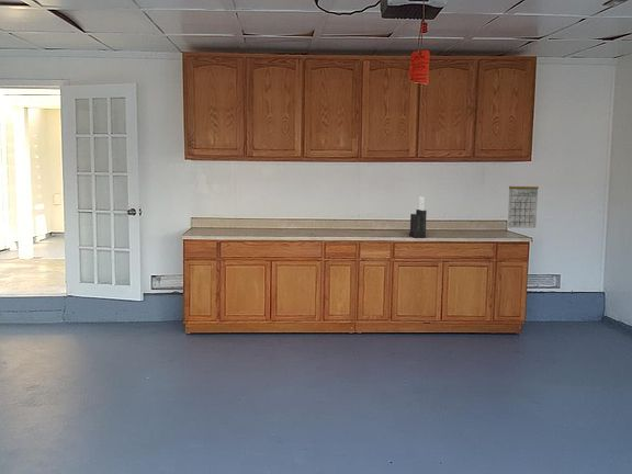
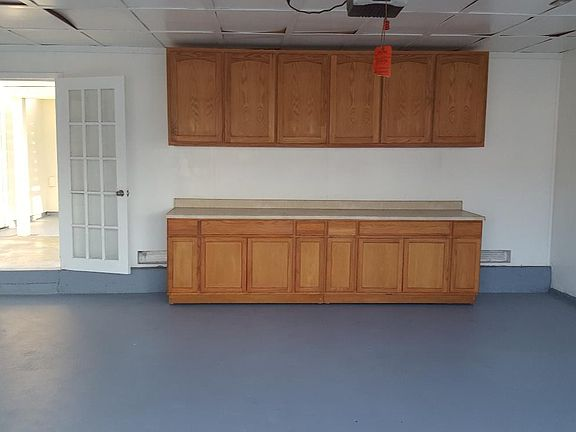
- knife block (417, 216)
- calendar (522, 202)
